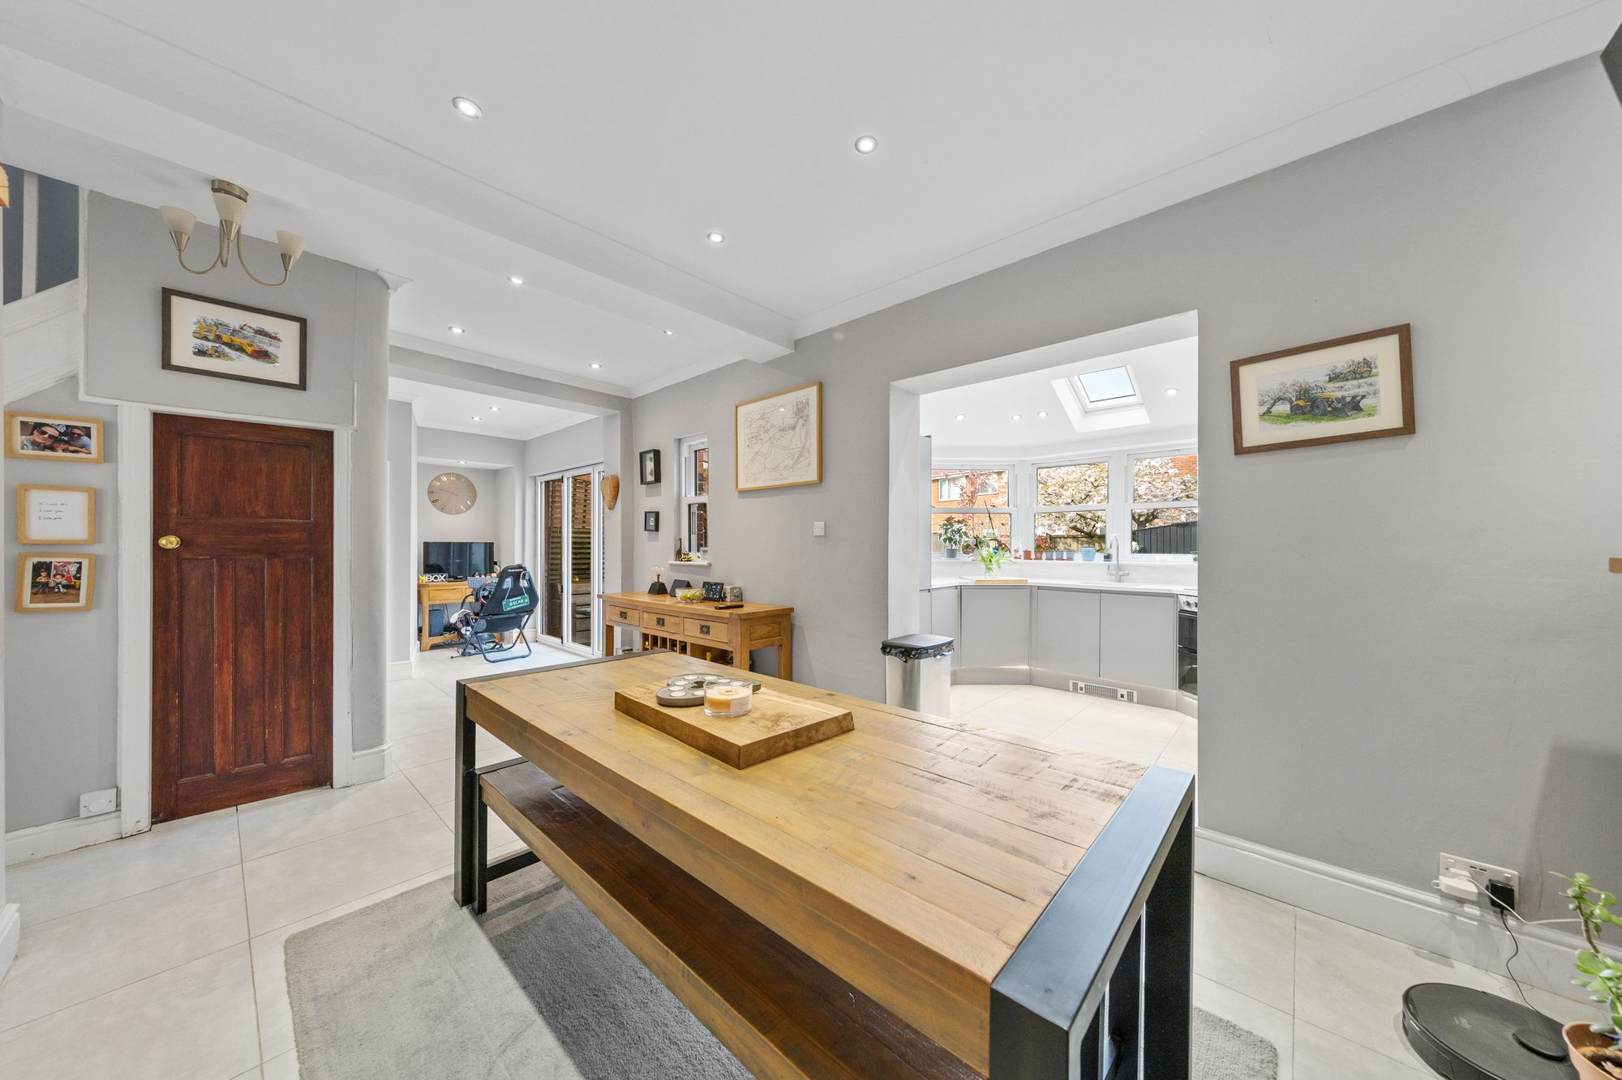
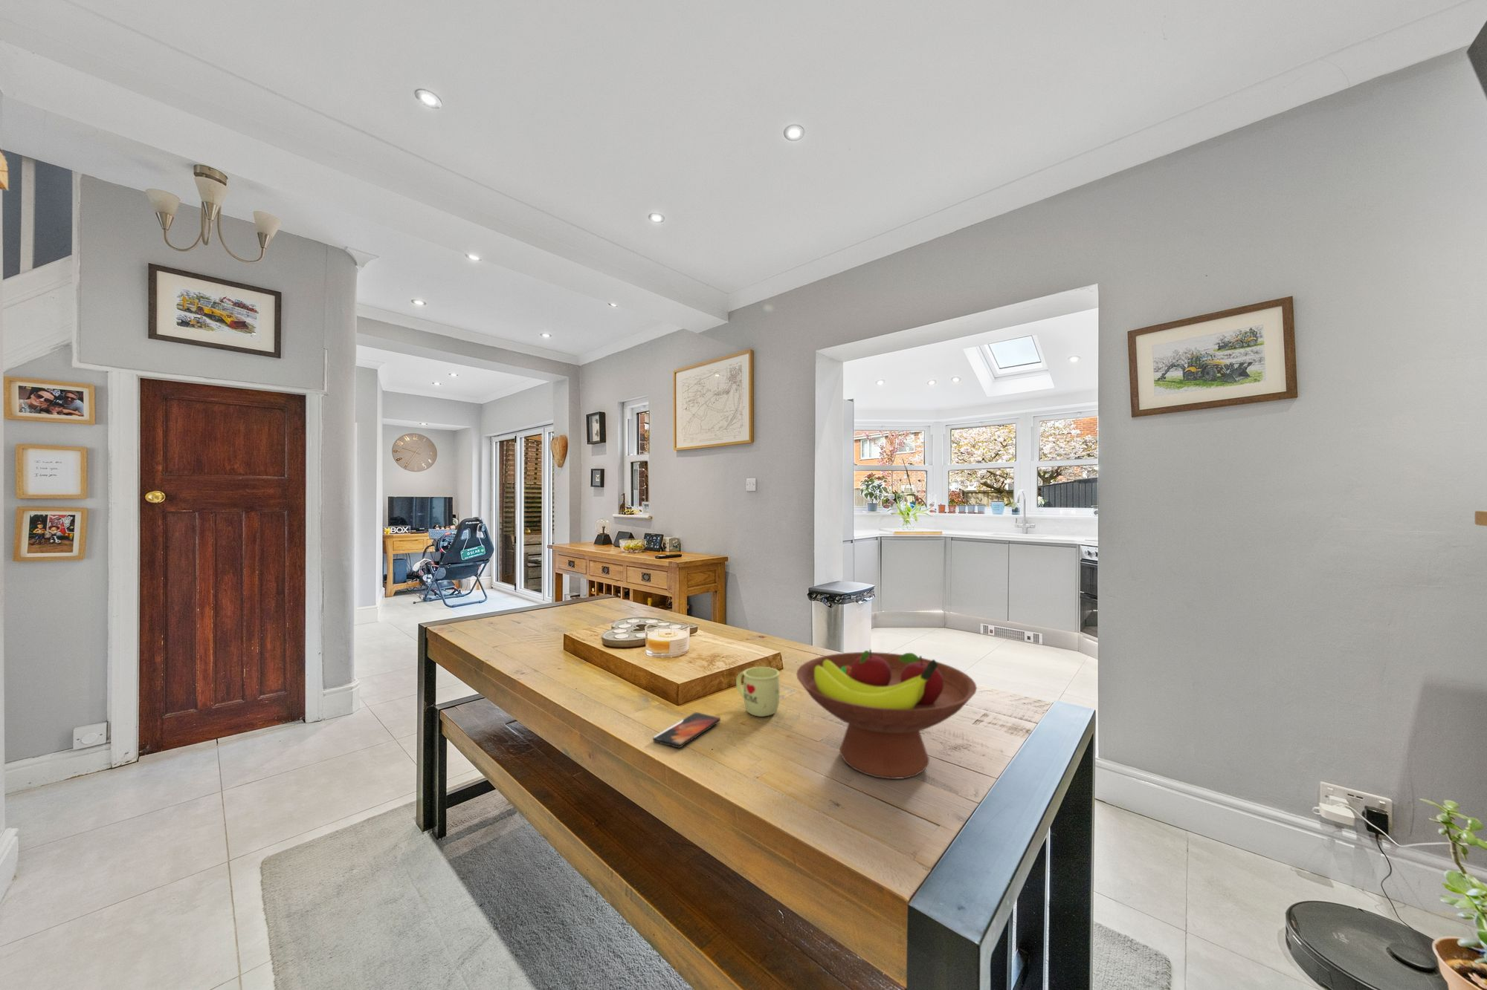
+ smartphone (688, 728)
+ fruit bowl (882, 702)
+ mug (755, 689)
